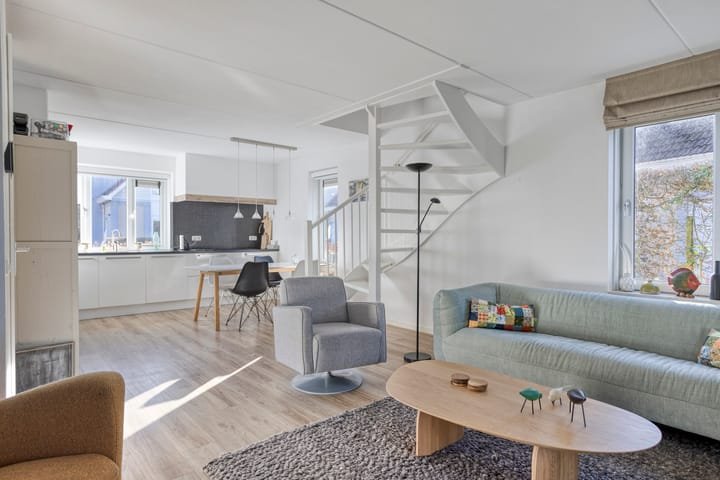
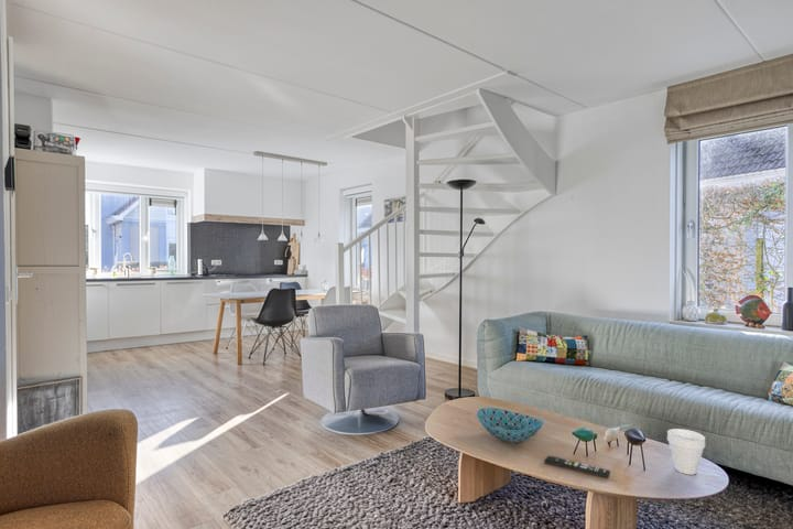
+ remote control (576, 466)
+ bowl (509, 427)
+ cup (685, 452)
